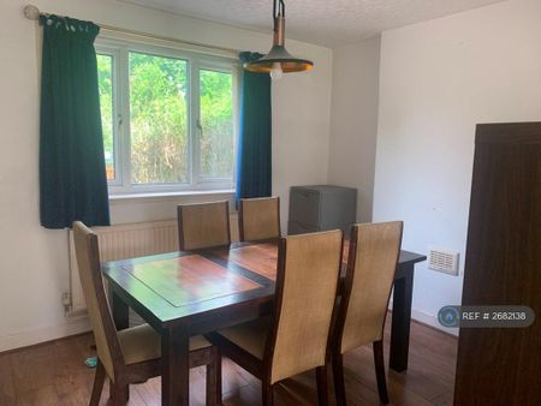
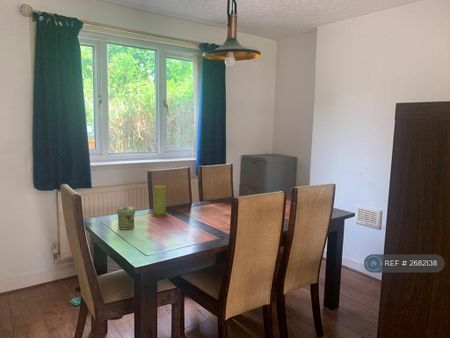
+ candle (159, 200)
+ jar (126, 217)
